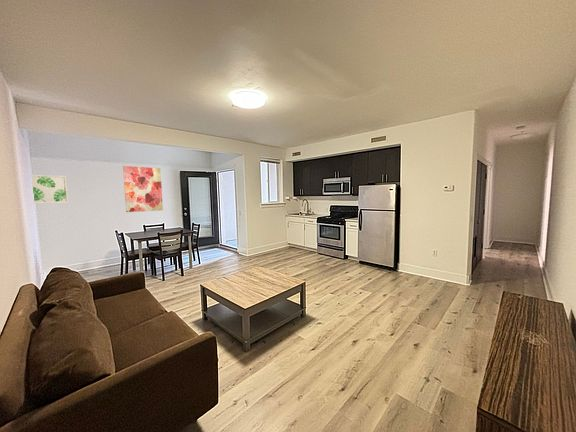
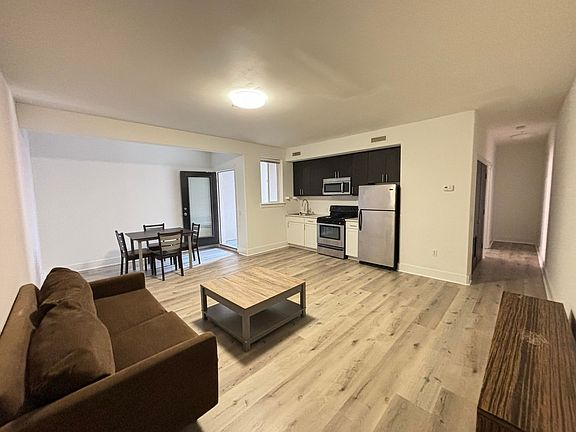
- wall art (48, 189)
- wall art (144, 189)
